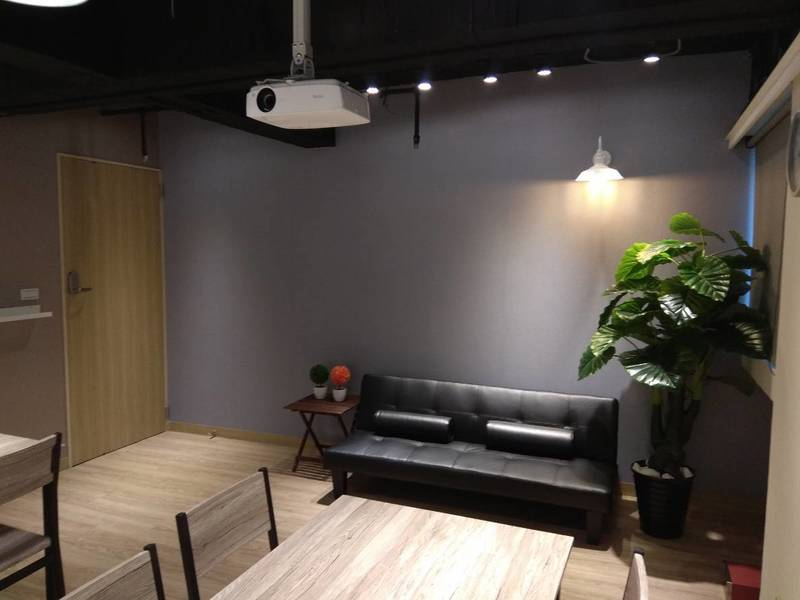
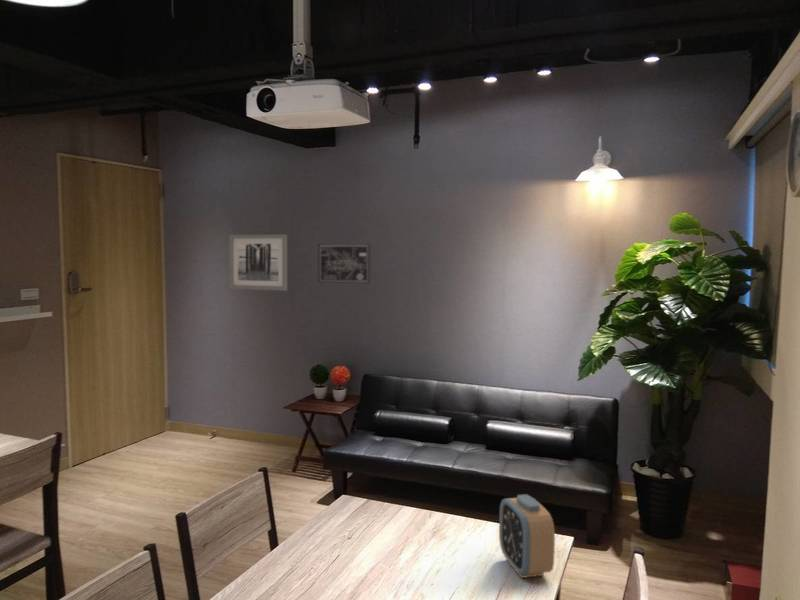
+ alarm clock (525, 534)
+ wall art (343, 263)
+ wall art (257, 262)
